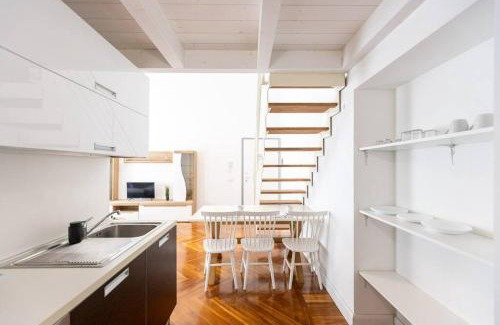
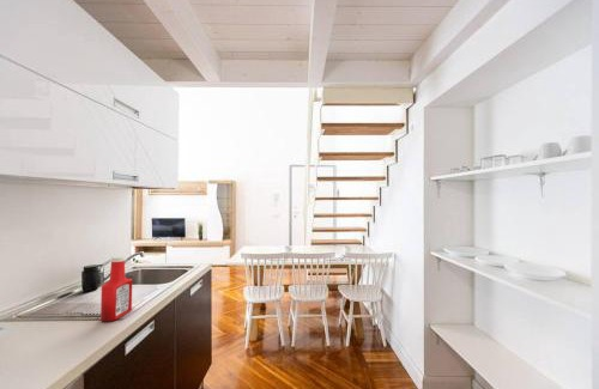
+ soap bottle (117, 285)
